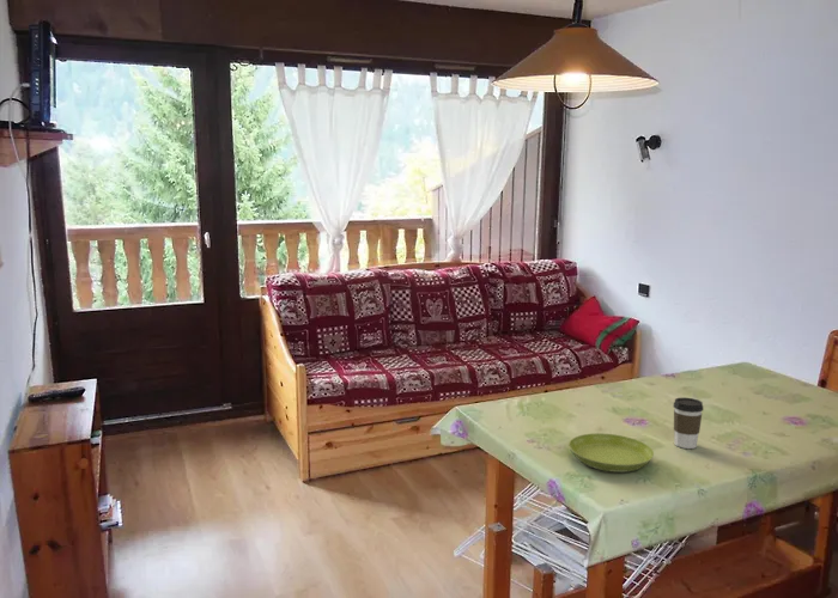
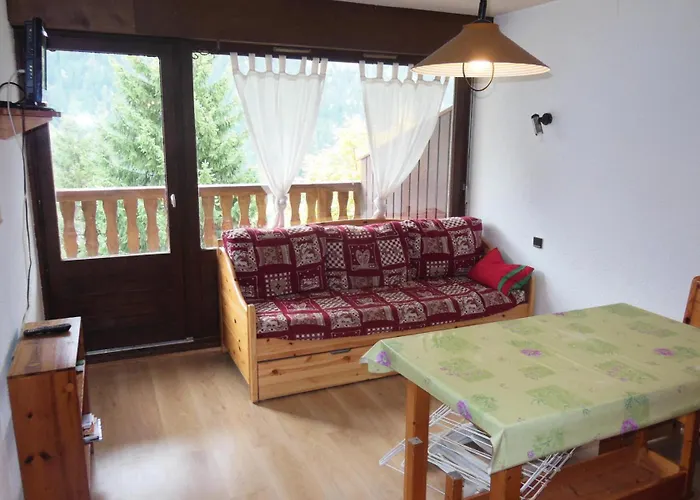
- saucer (609, 453)
- coffee cup (686, 422)
